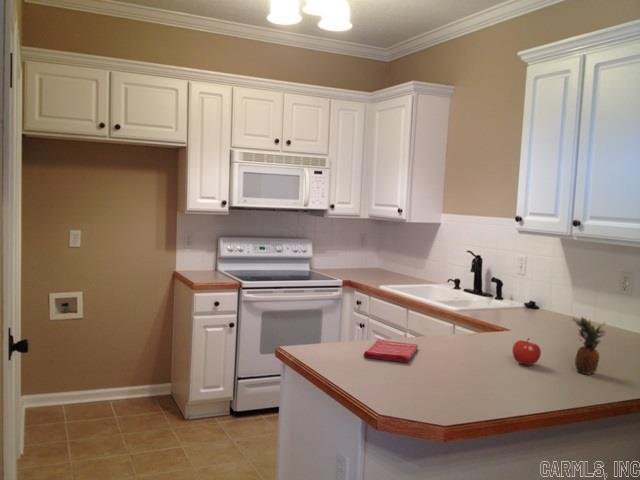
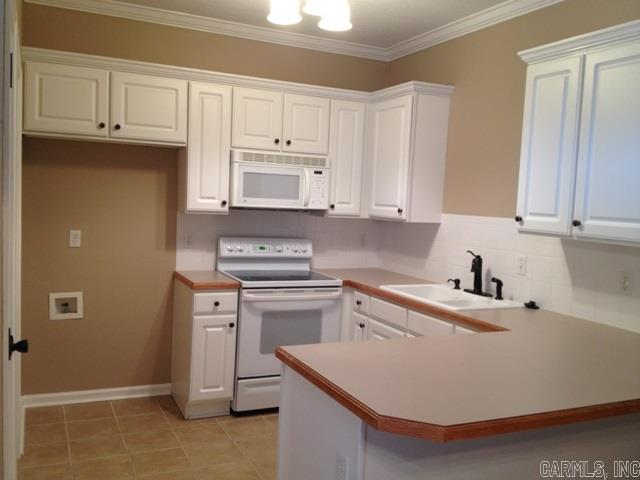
- fruit (586, 344)
- dish towel (391, 349)
- fruit (526, 350)
